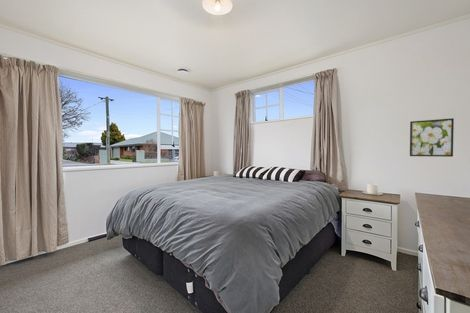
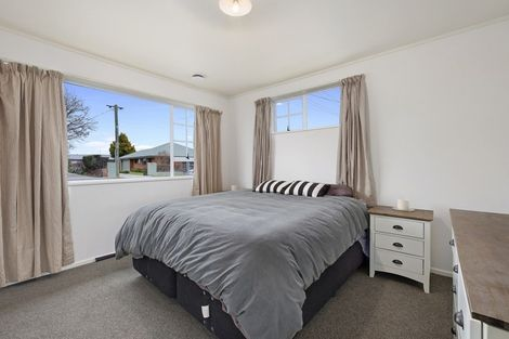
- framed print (430, 138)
